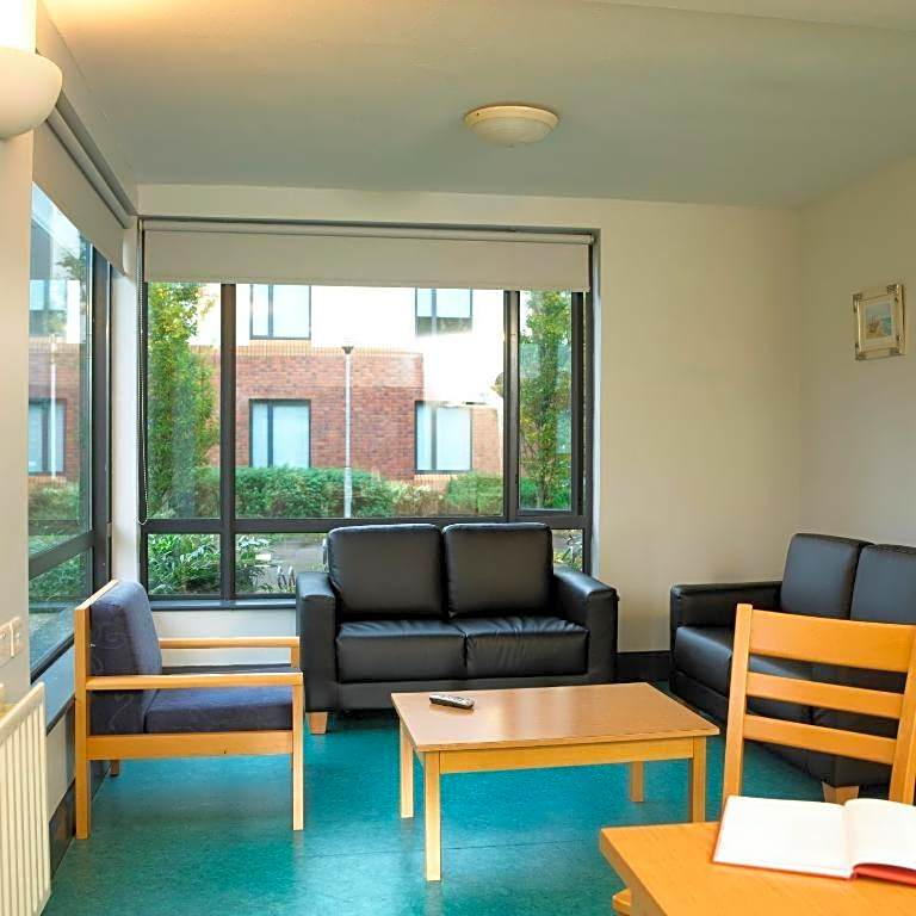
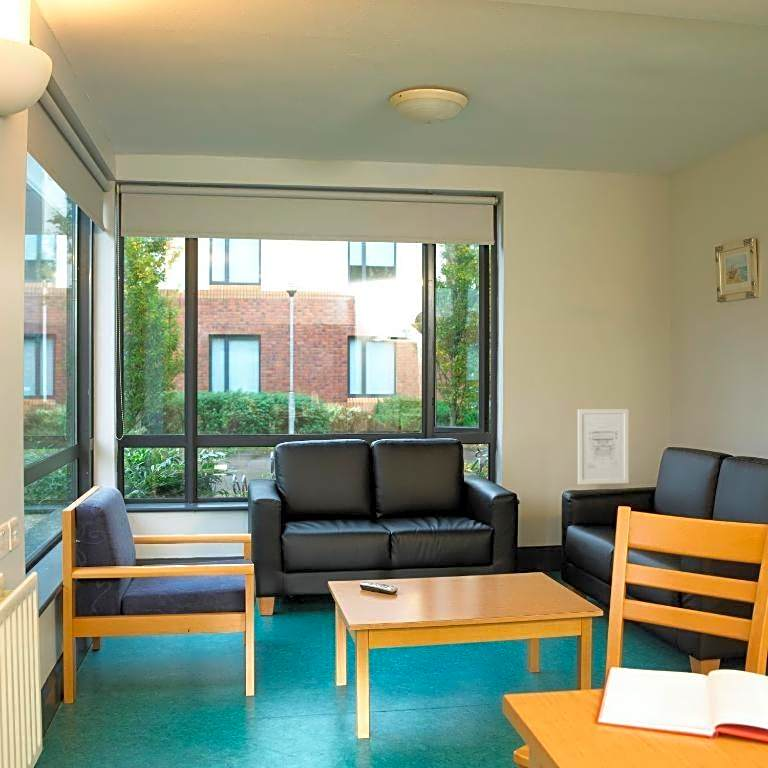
+ wall art (603, 446)
